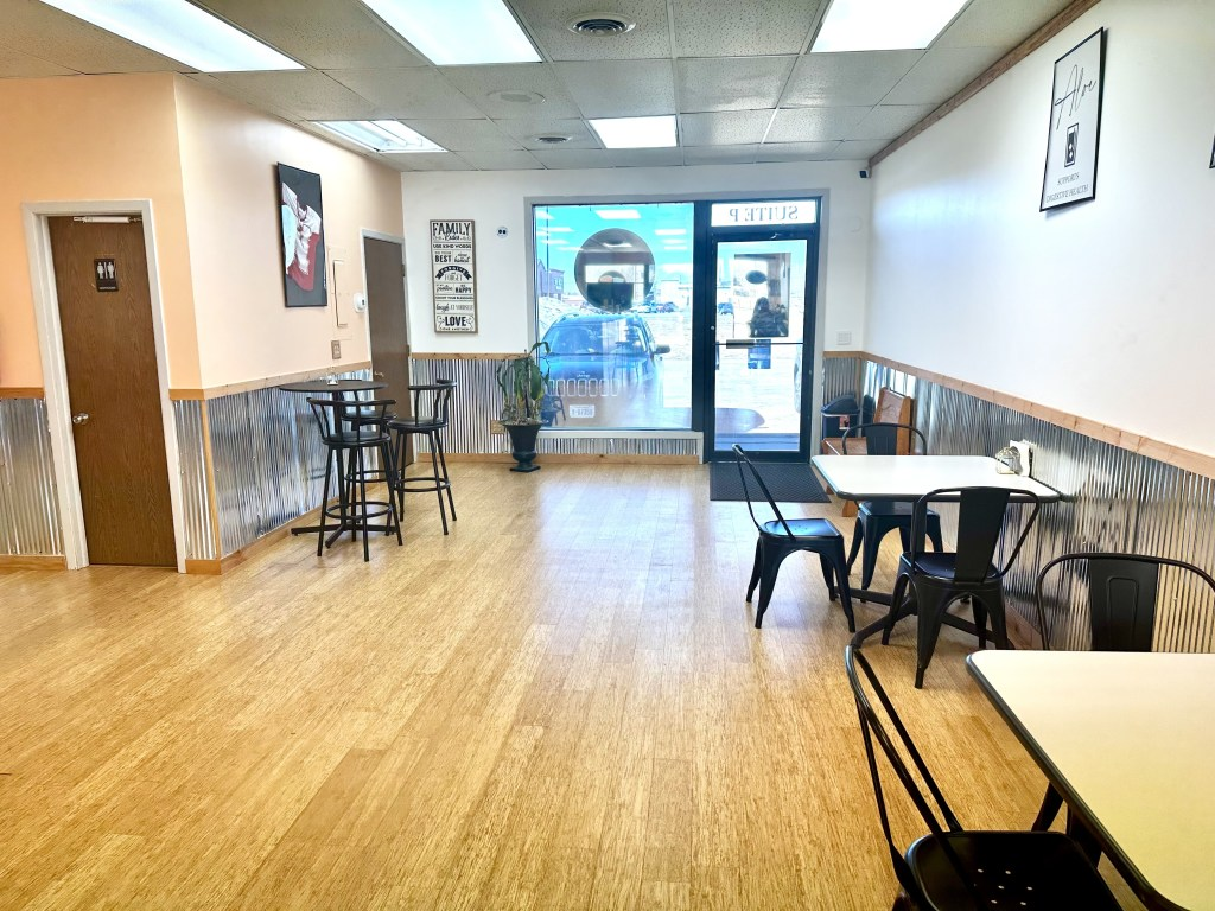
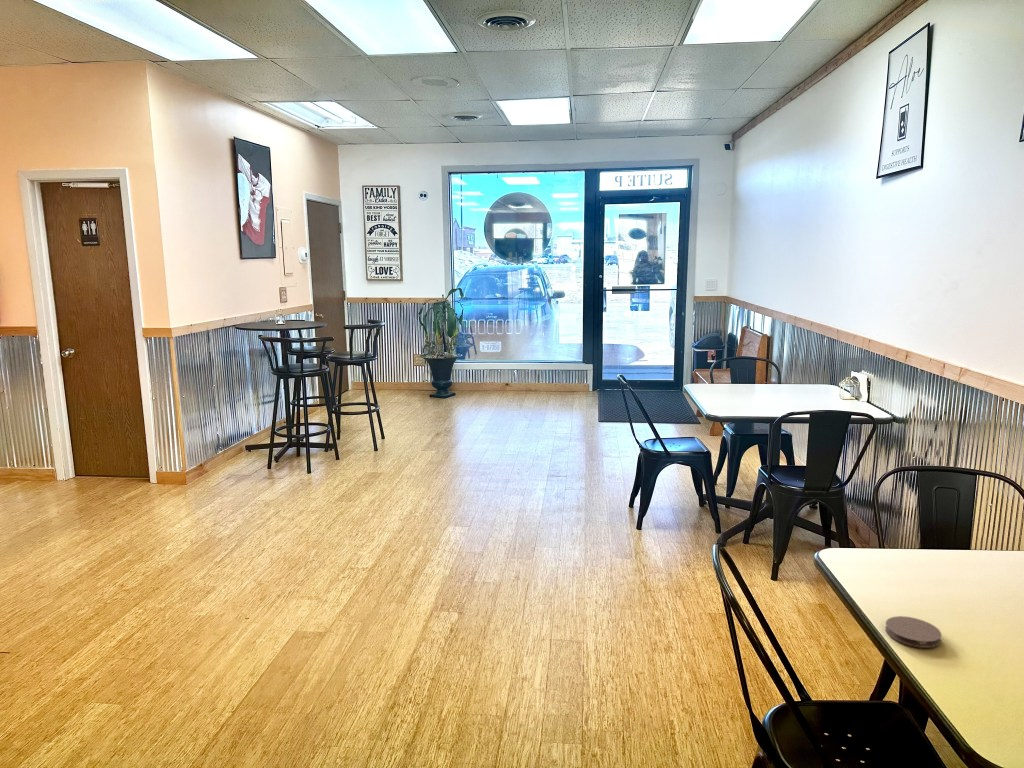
+ coaster (912, 631)
